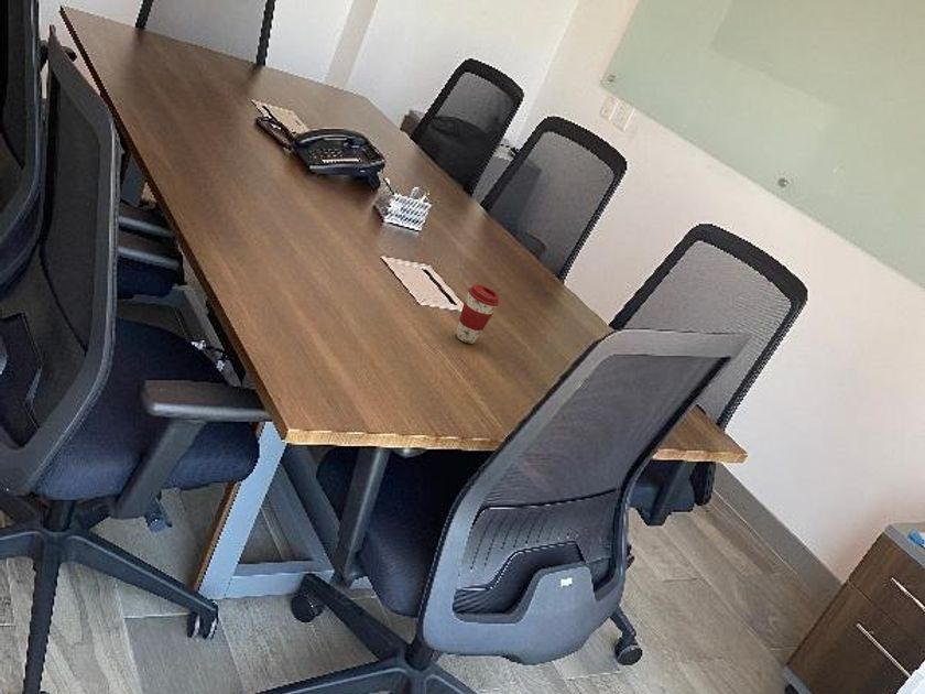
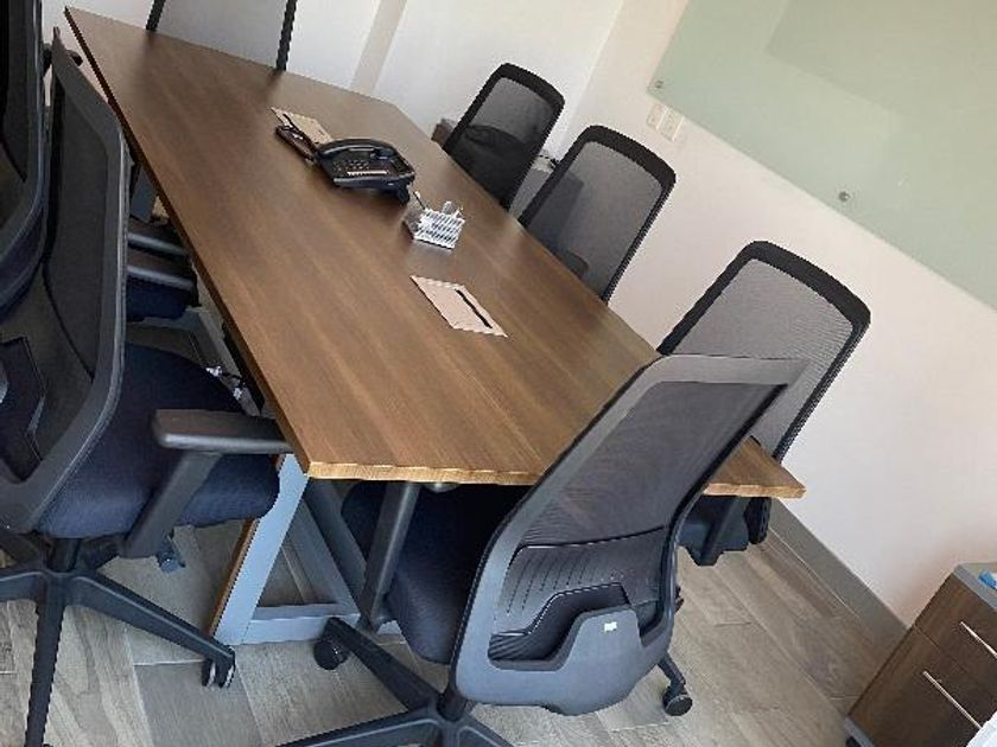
- coffee cup (475, 314)
